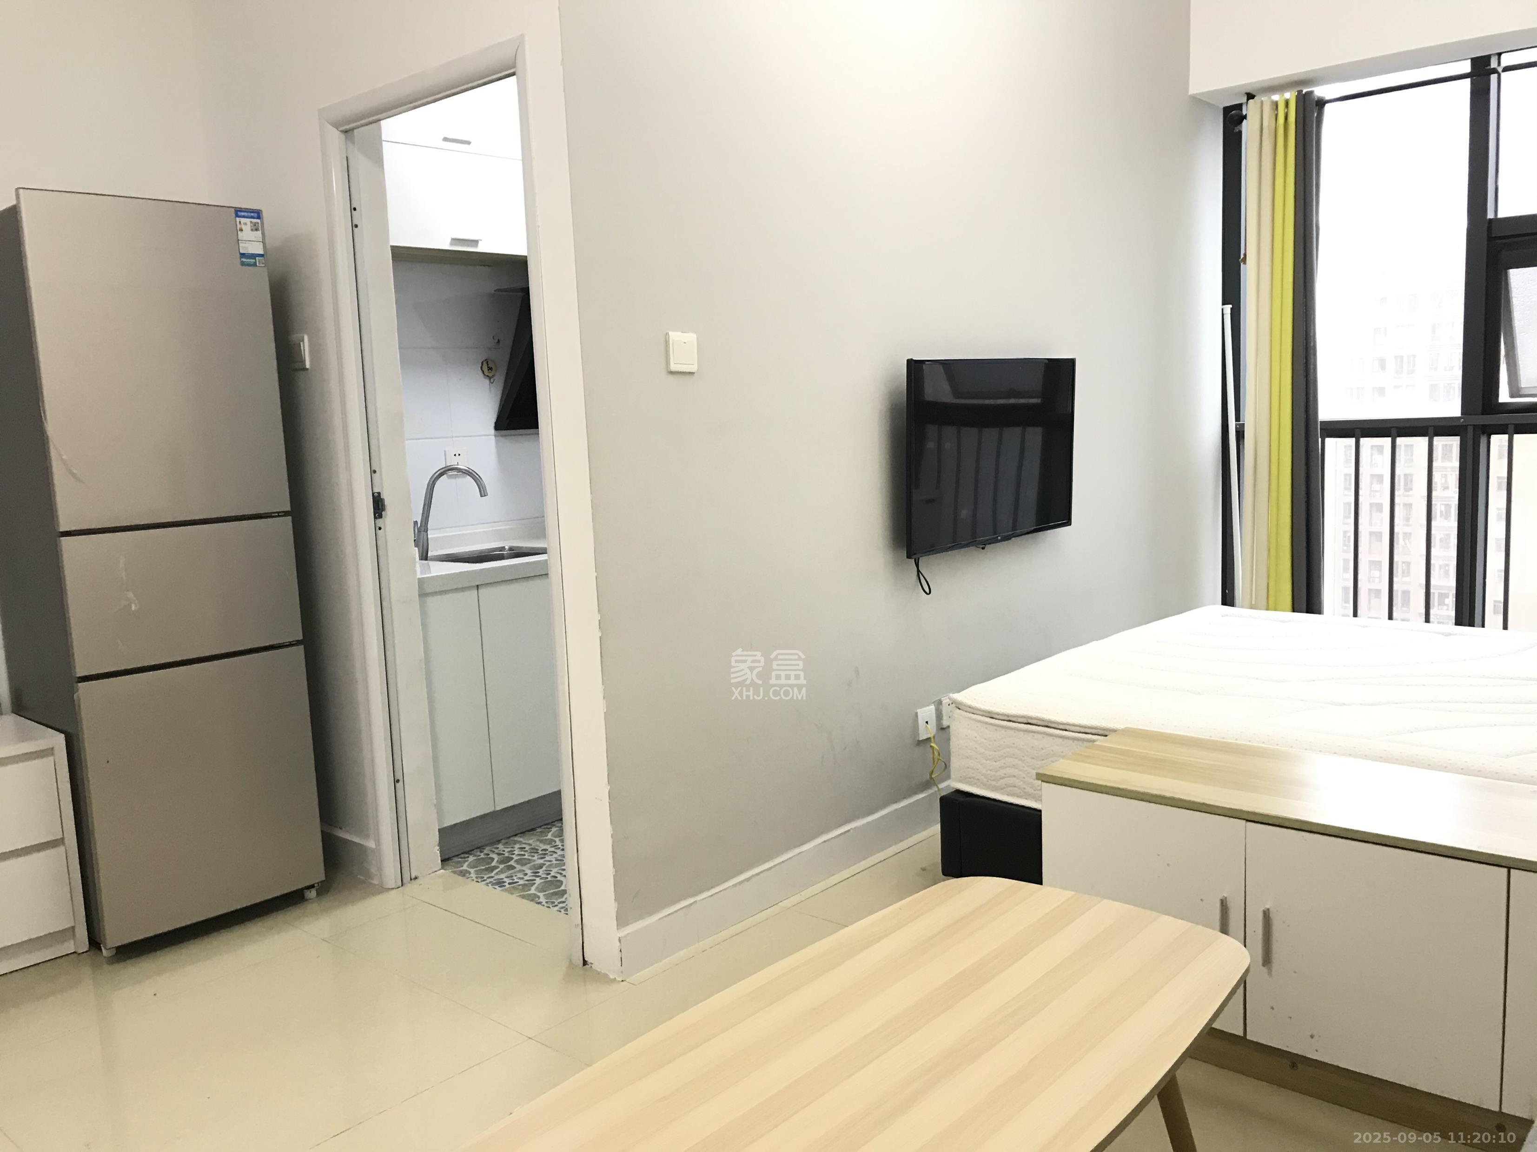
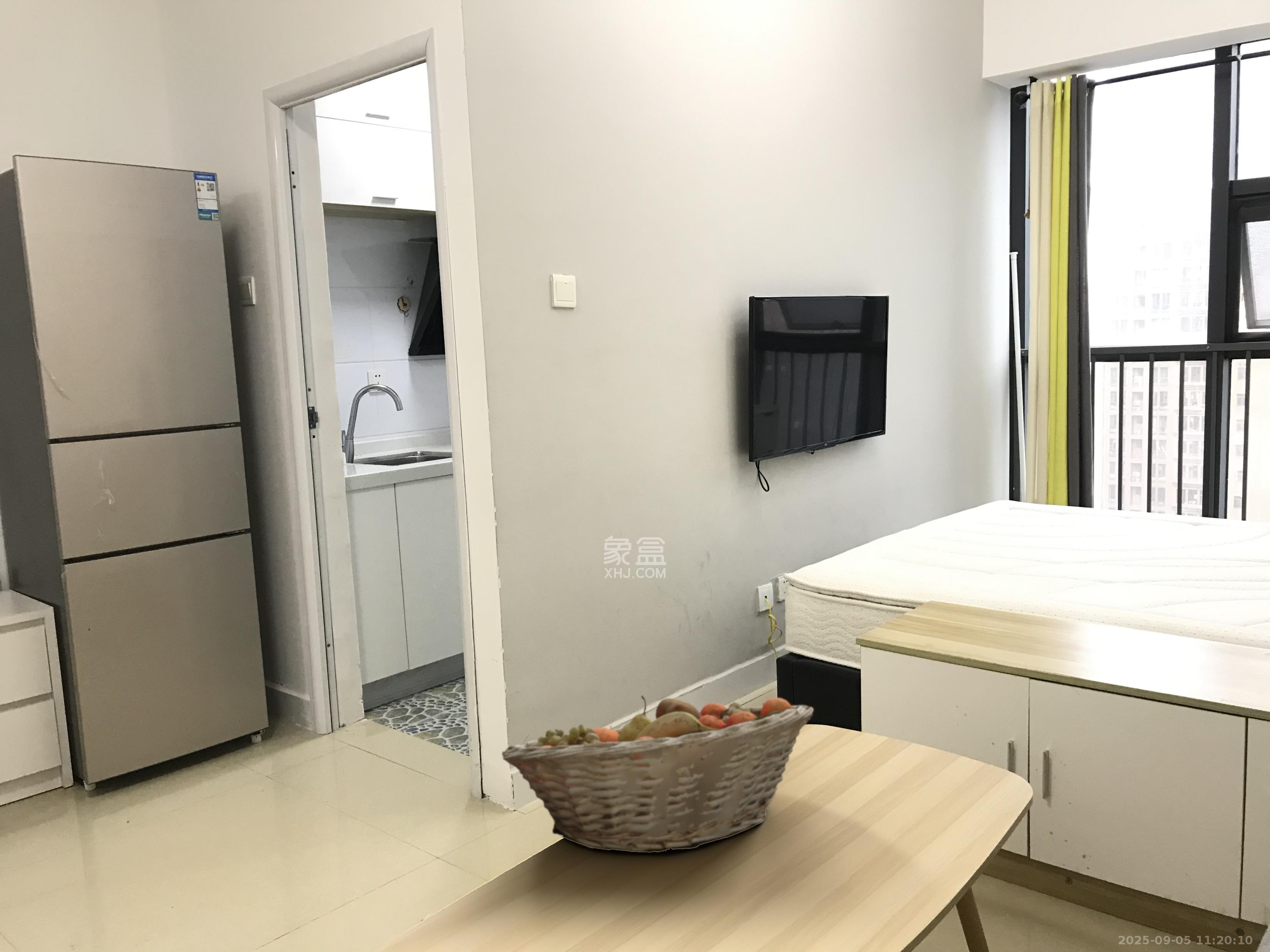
+ fruit basket (660, 755)
